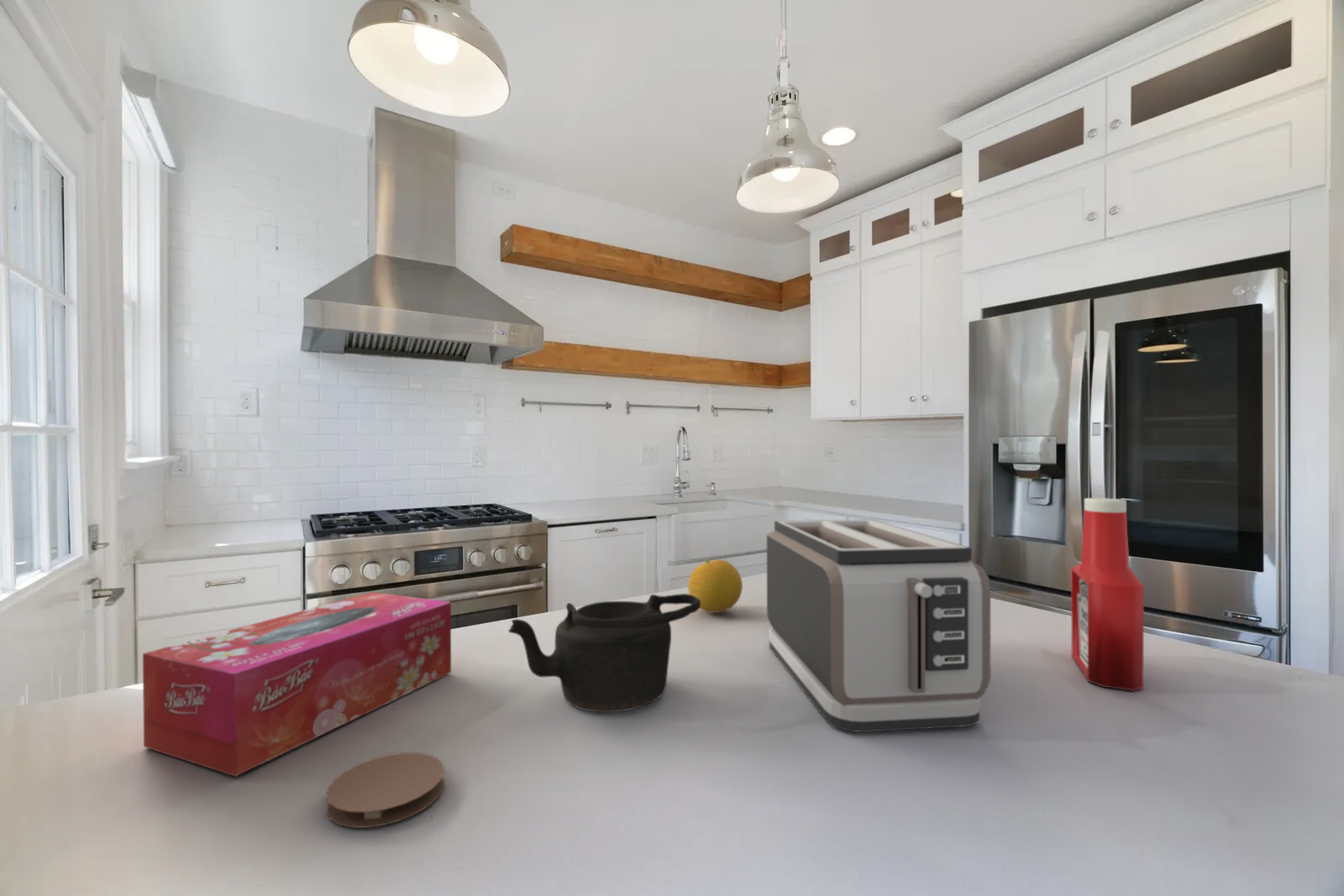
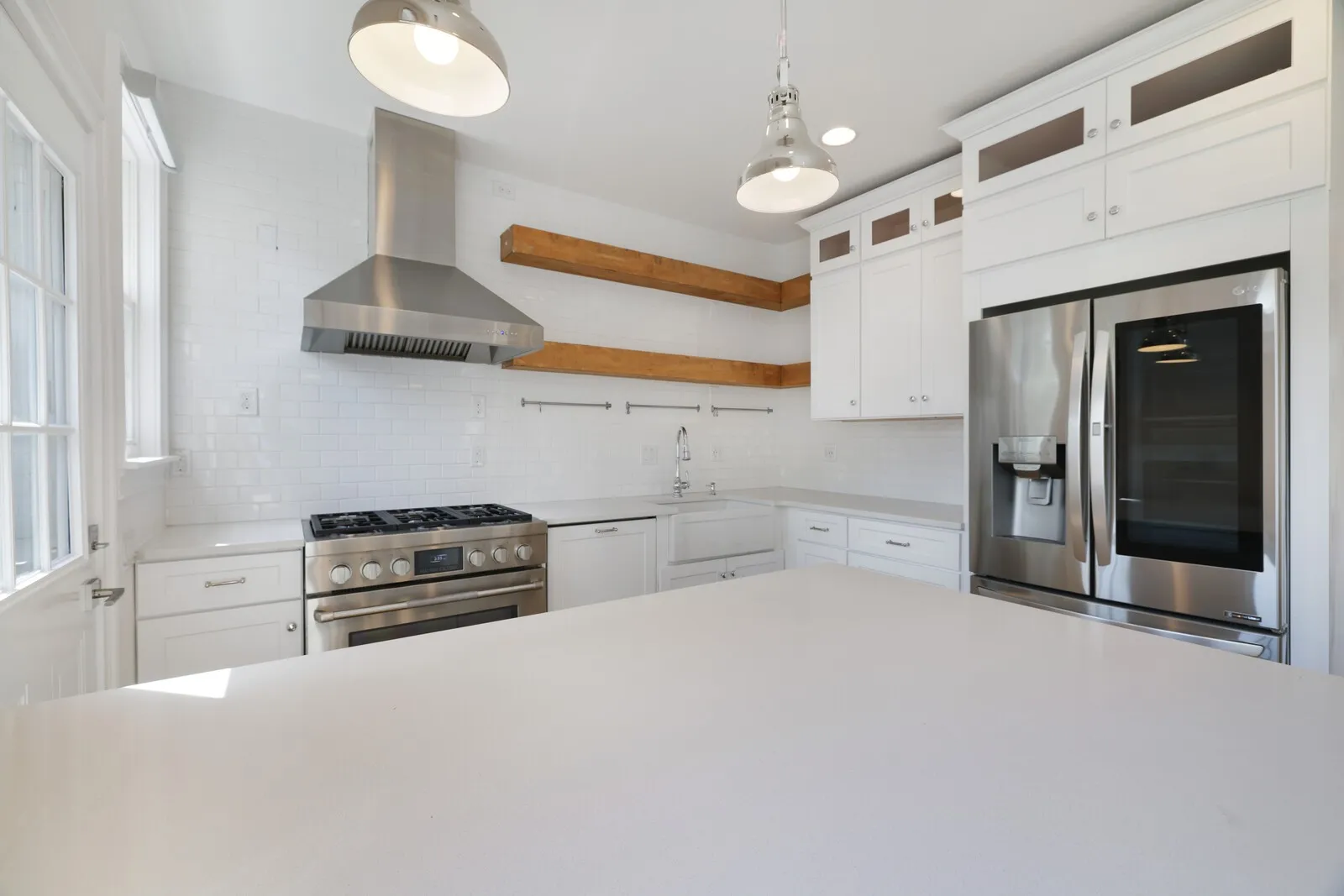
- tissue box (318, 664)
- teapot (606, 647)
- coaster (387, 787)
- fruit (715, 585)
- toaster (862, 607)
- soap bottle (1105, 585)
